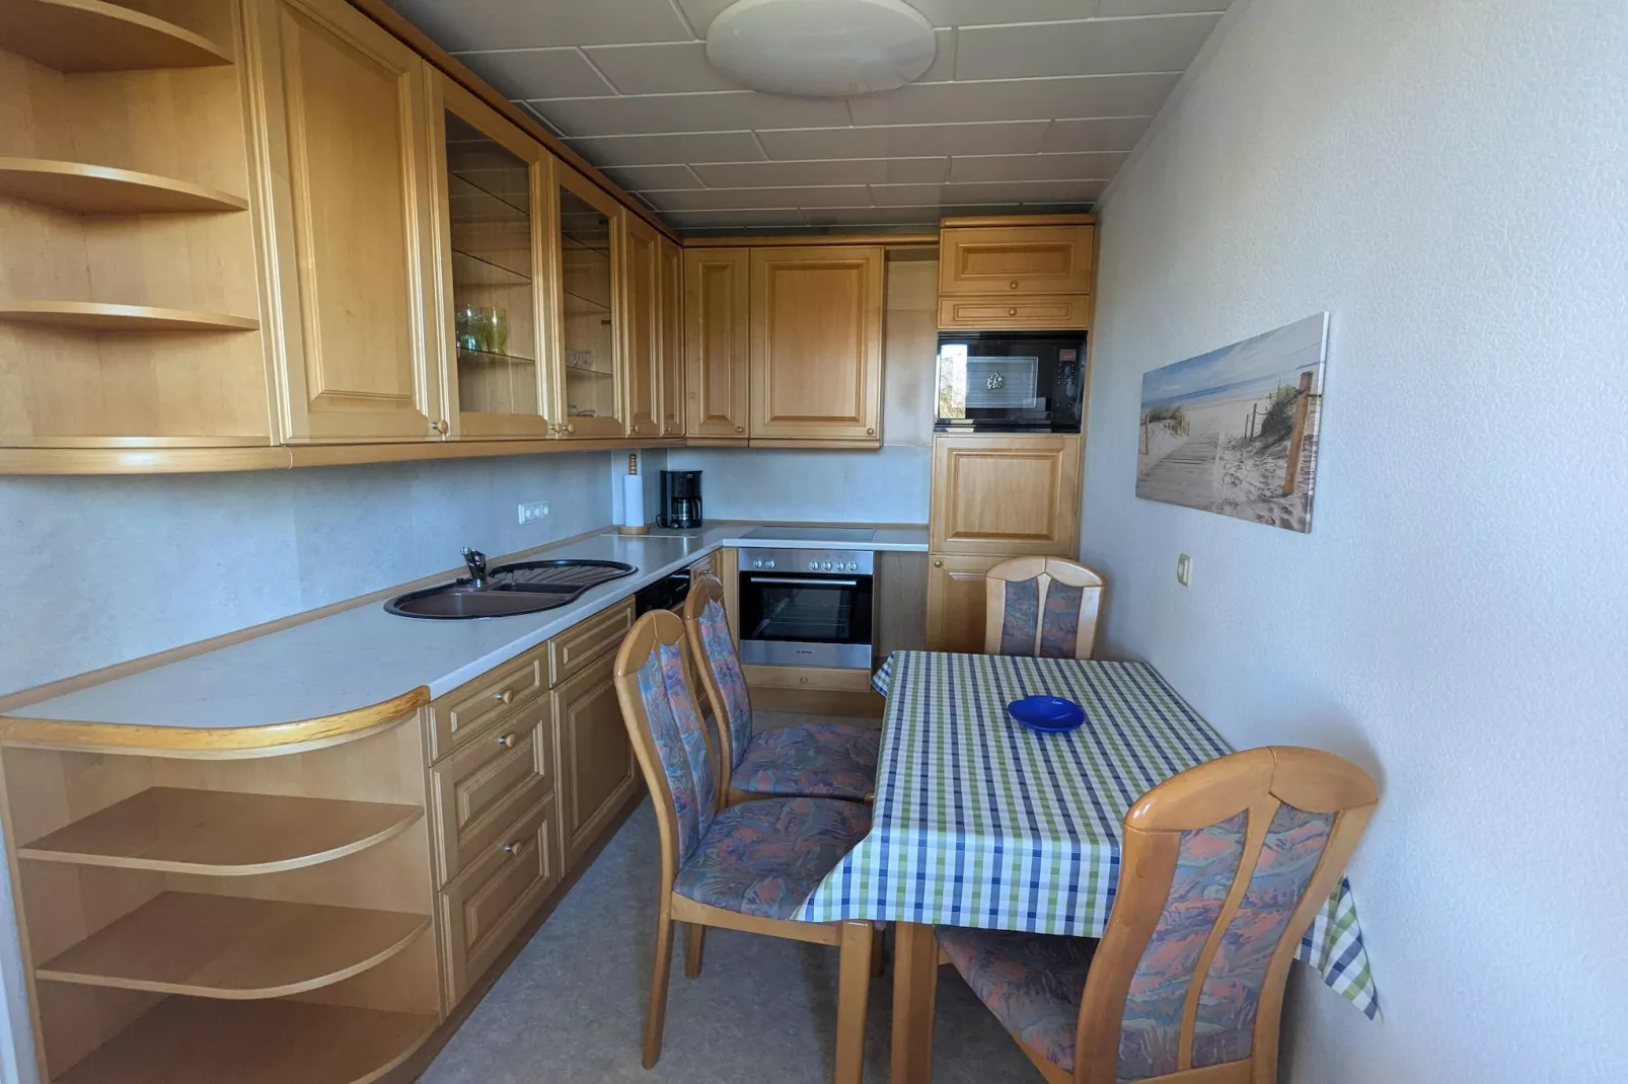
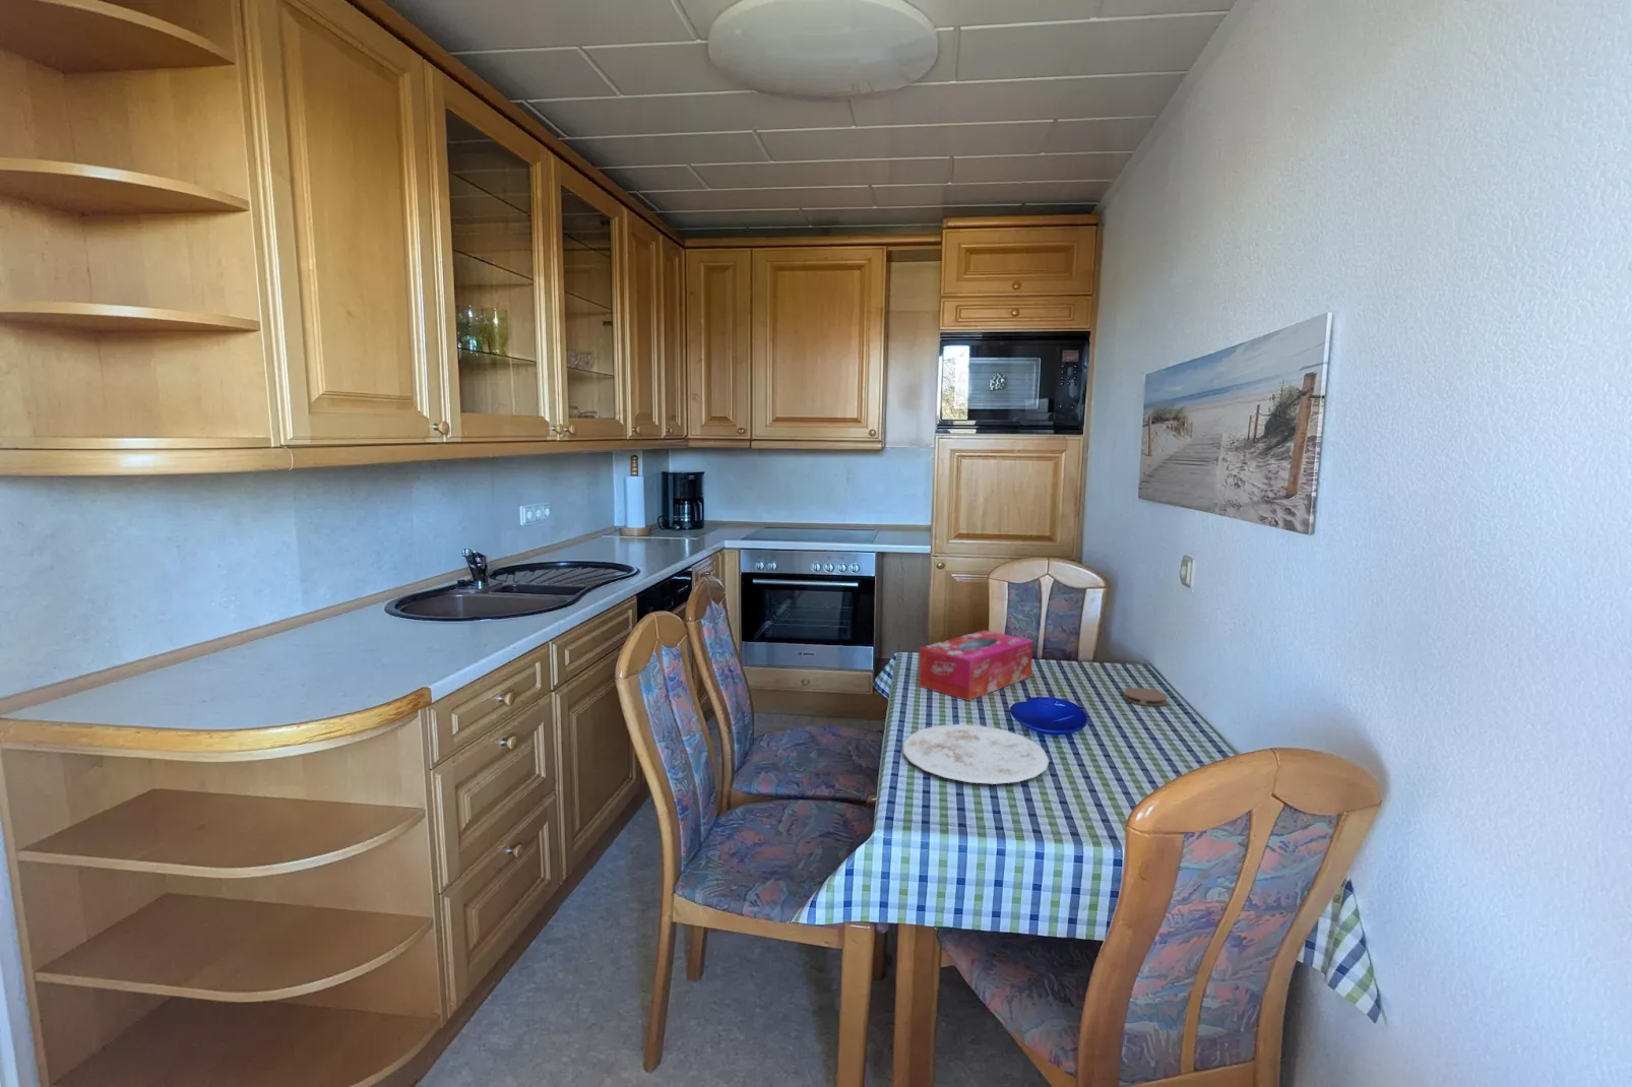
+ coaster (1144, 696)
+ tissue box (977, 662)
+ plate (973, 753)
